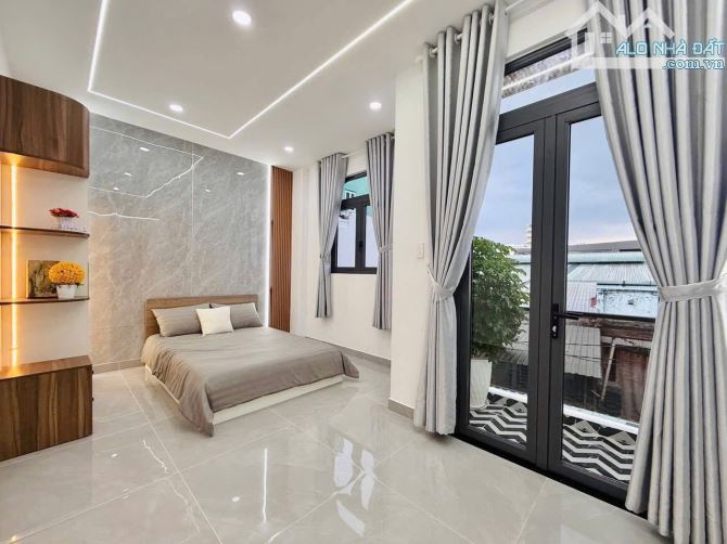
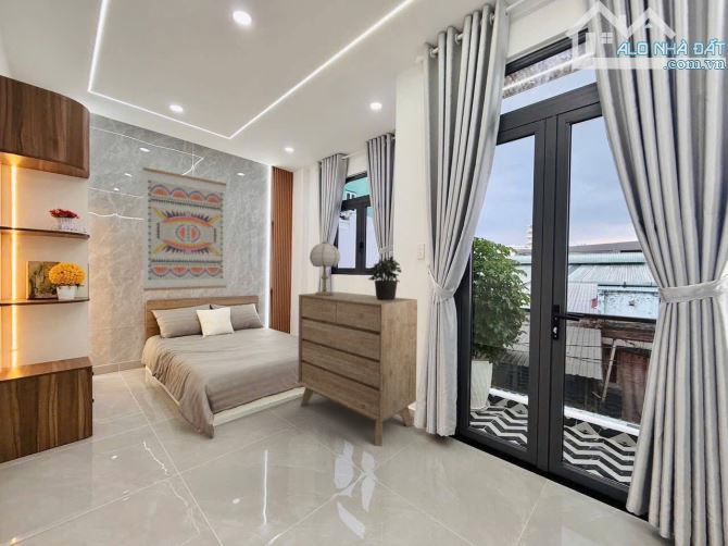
+ potted plant (387, 277)
+ table lamp (324, 266)
+ dresser (353, 356)
+ wall art (188, 233)
